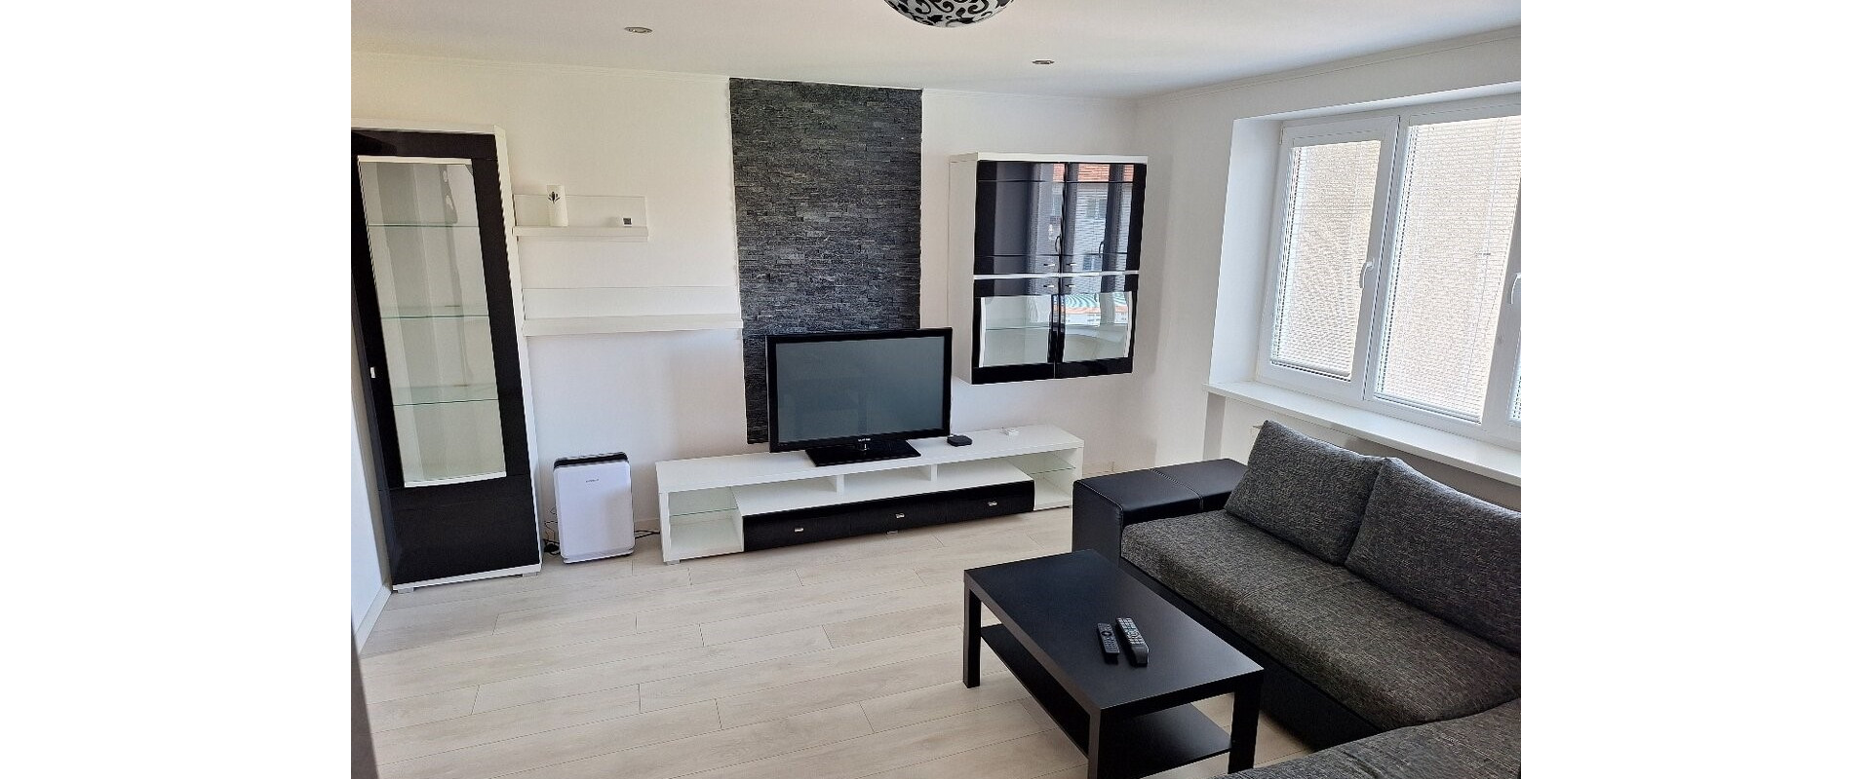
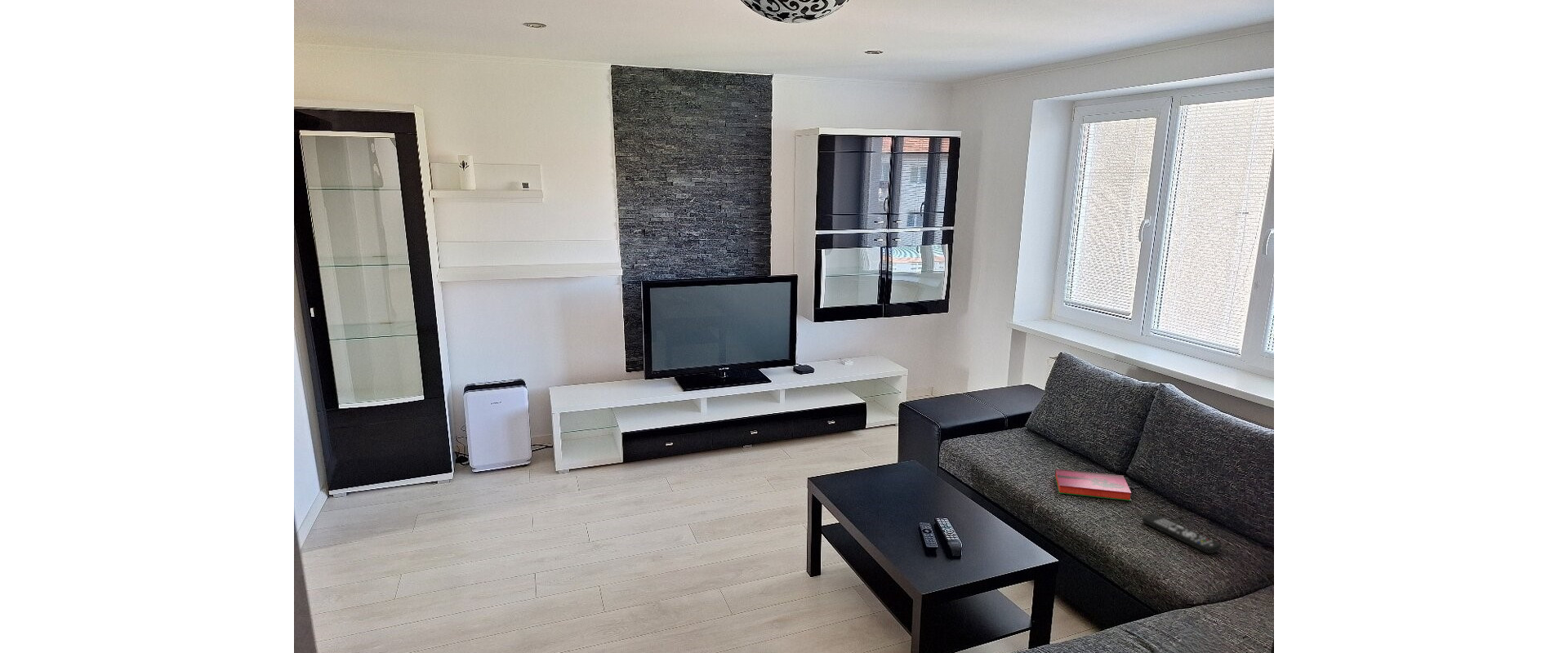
+ hardback book (1091, 484)
+ remote control (1179, 533)
